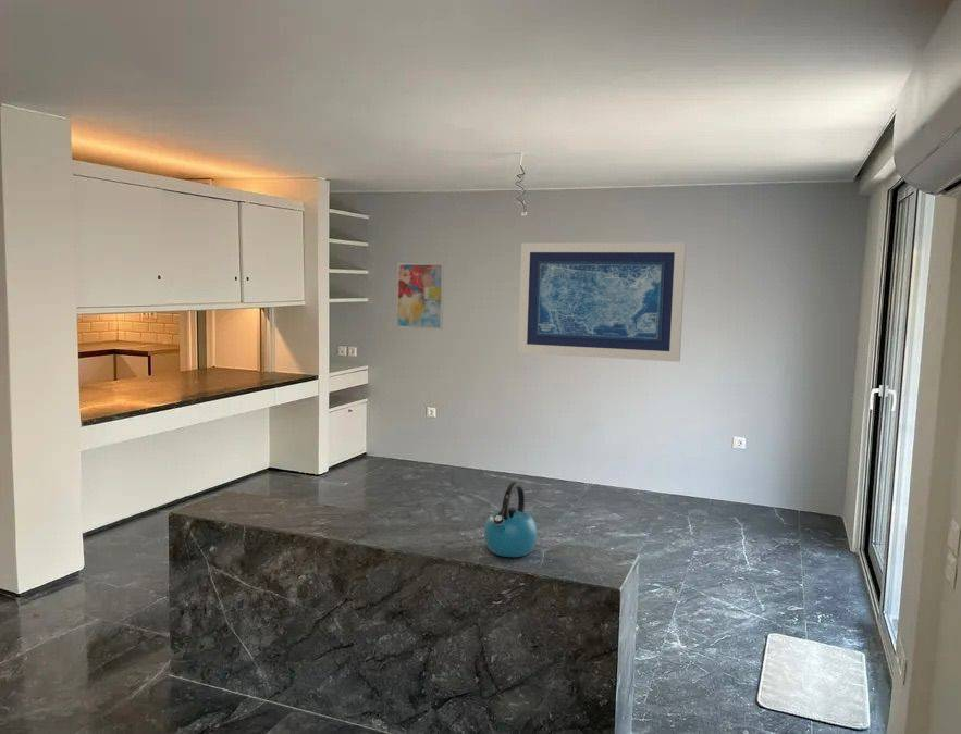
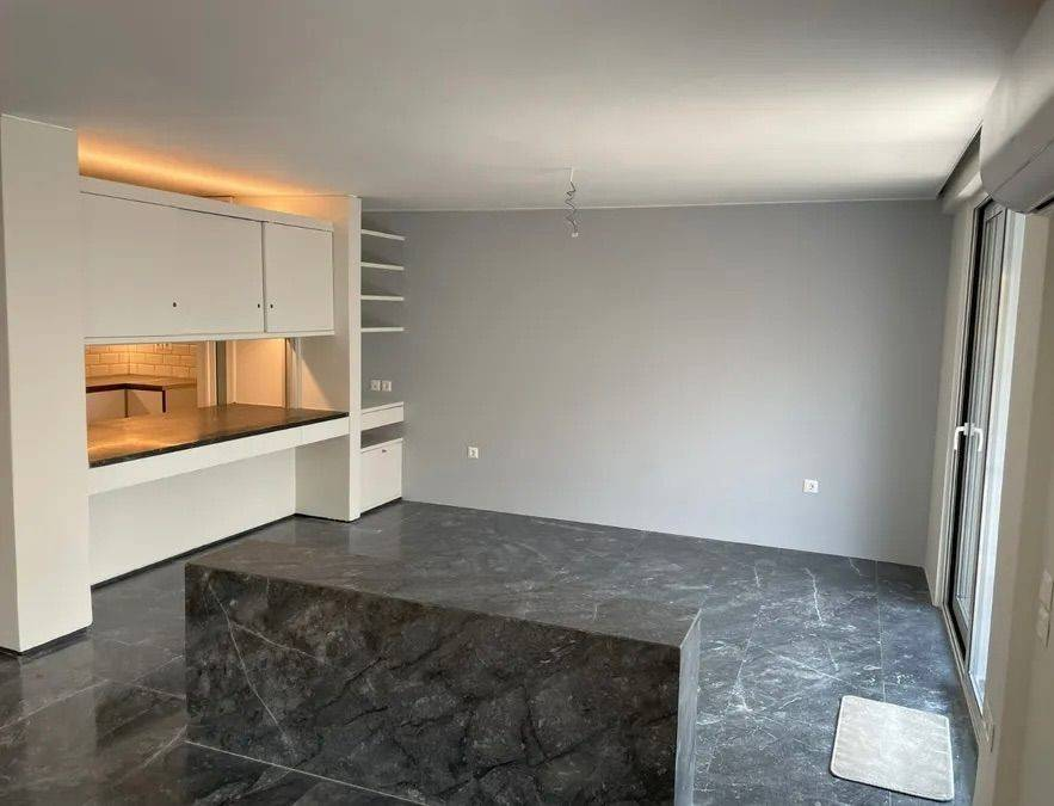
- kettle (509, 518)
- wall art (597, 300)
- wall art (419, 296)
